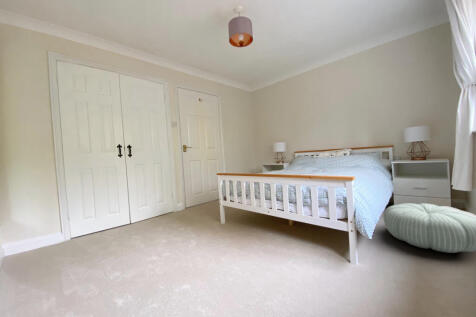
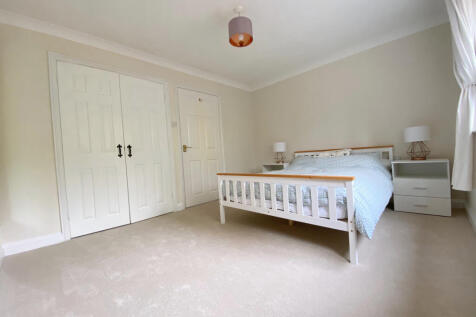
- pouf (428, 224)
